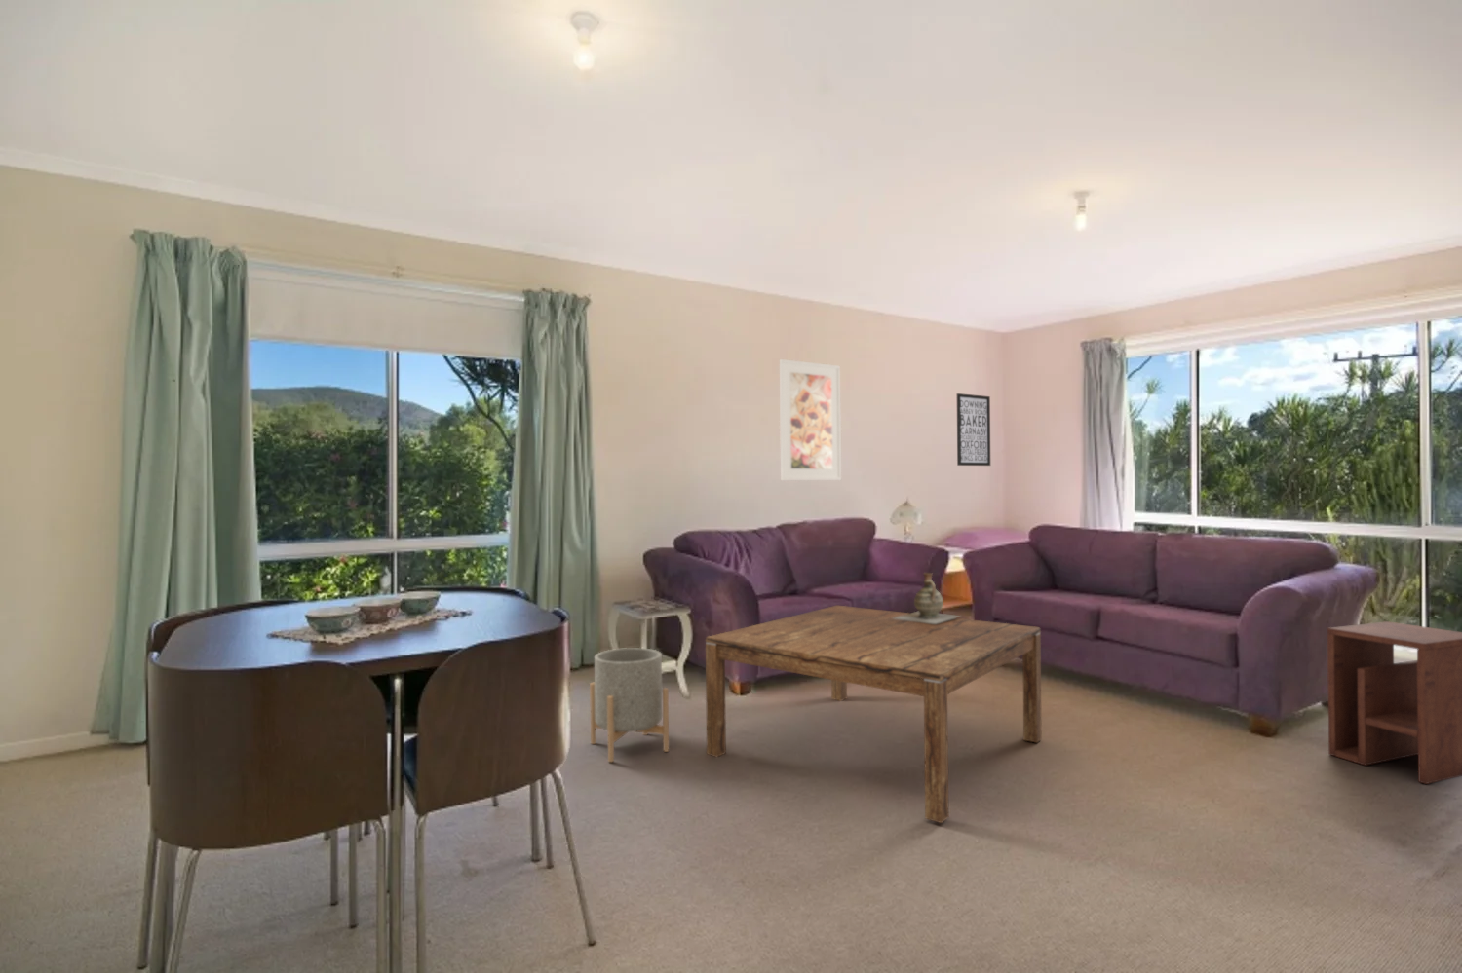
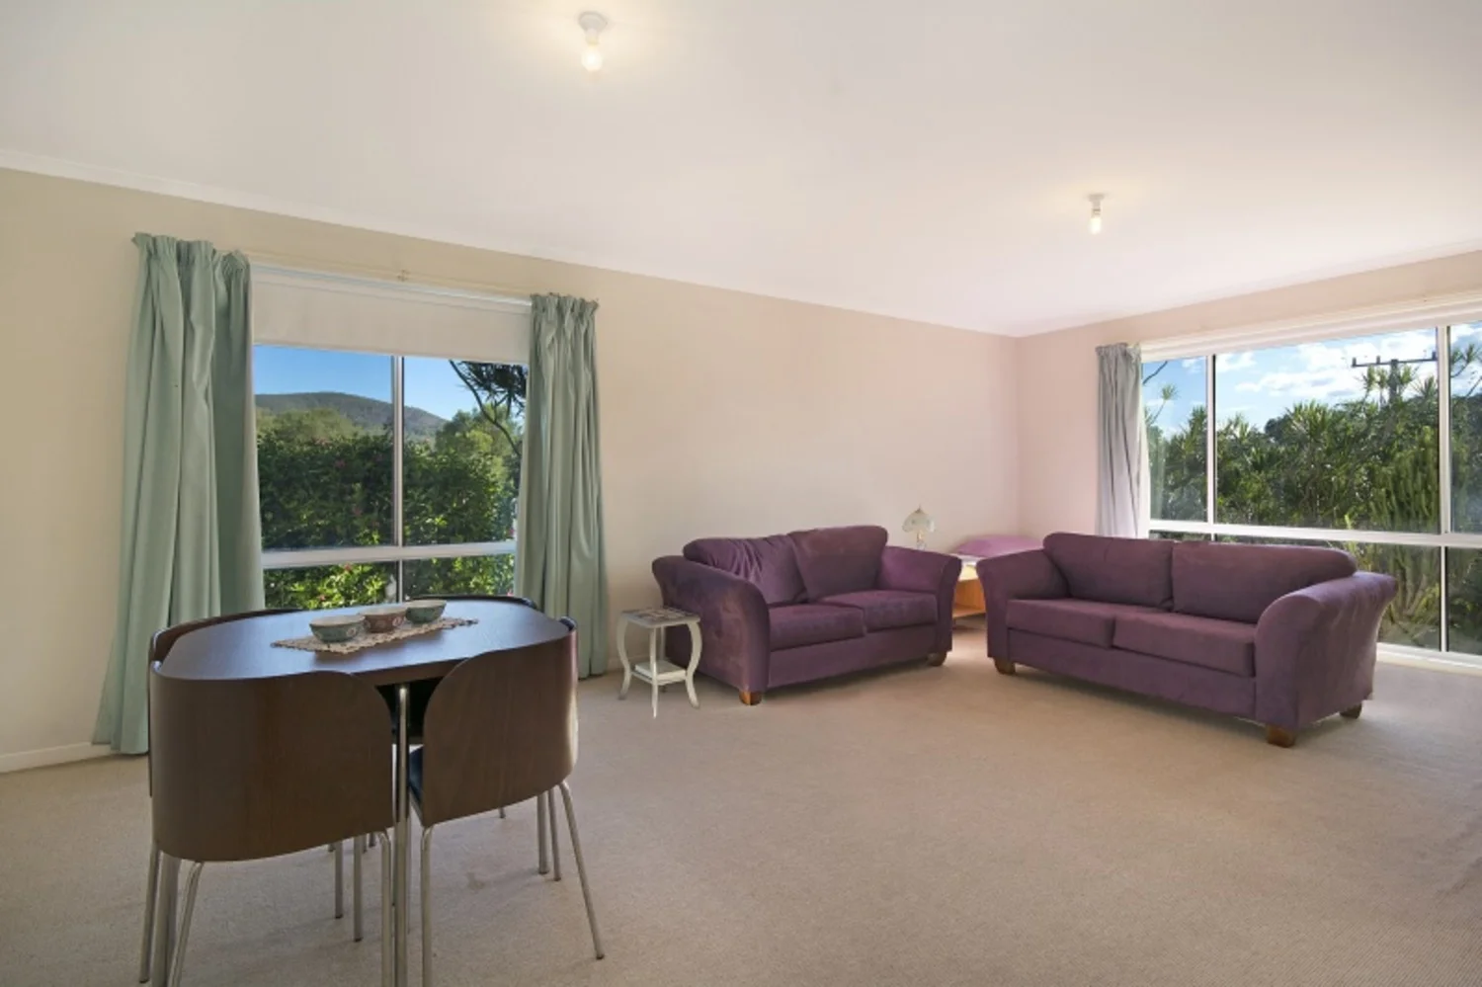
- planter (628, 700)
- side table (1404, 696)
- wall art (973, 430)
- ceramic jug (925, 595)
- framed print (811, 420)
- coffee table (878, 687)
